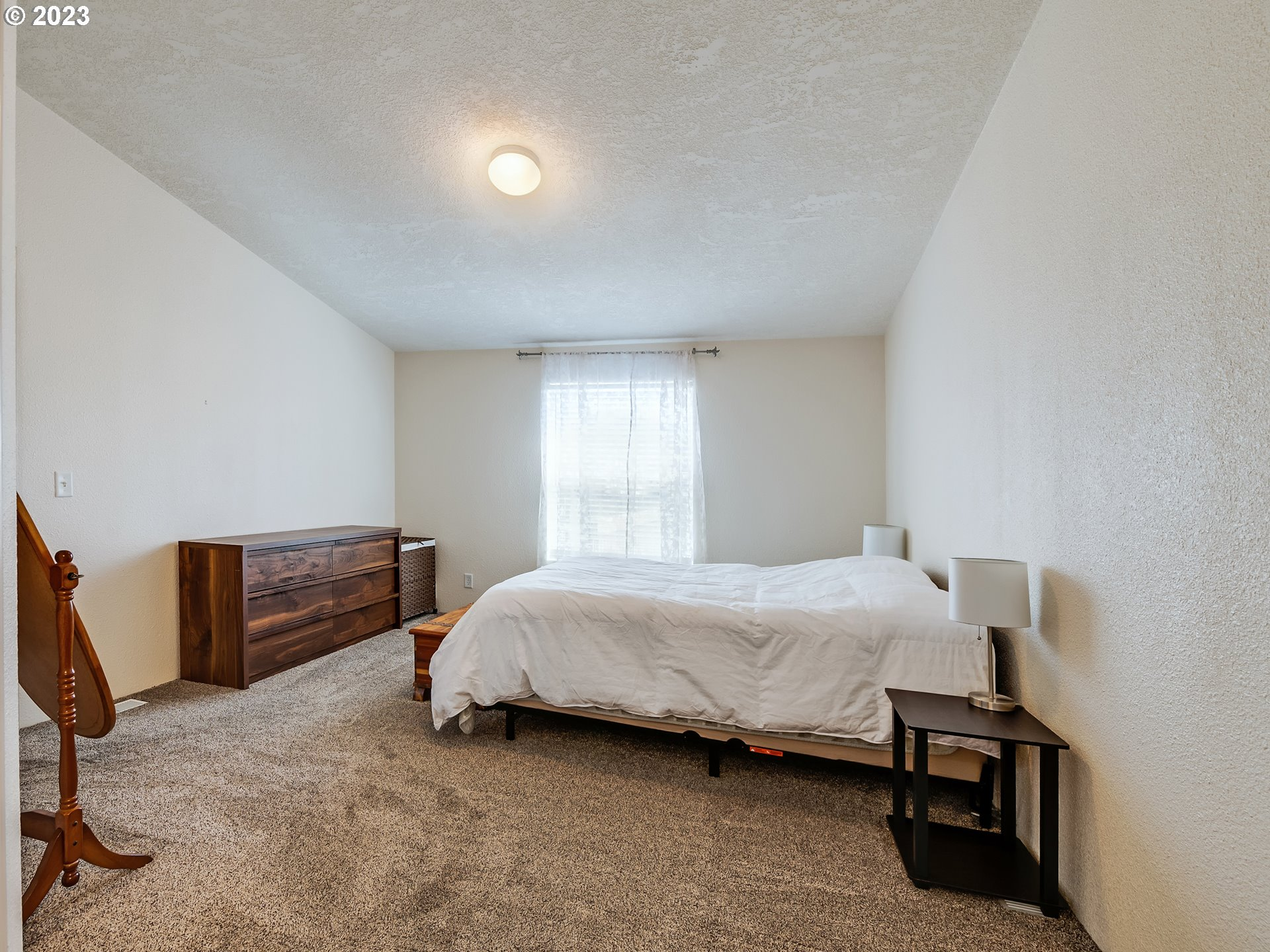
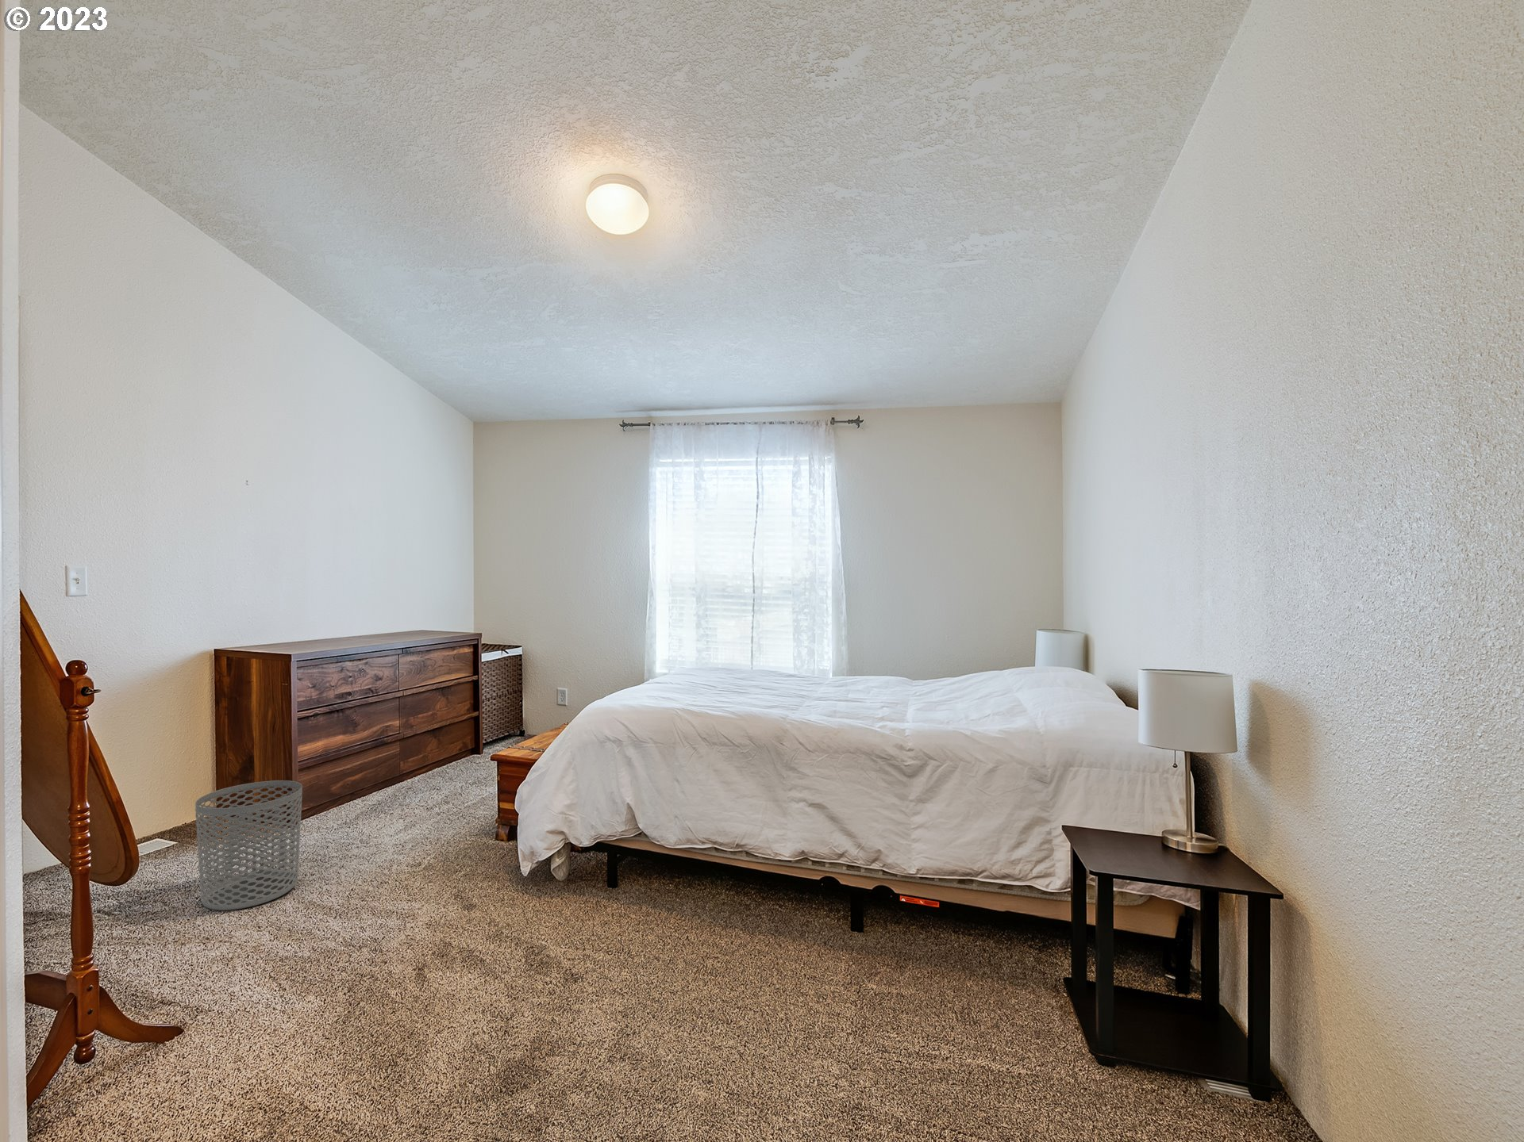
+ waste bin (251, 841)
